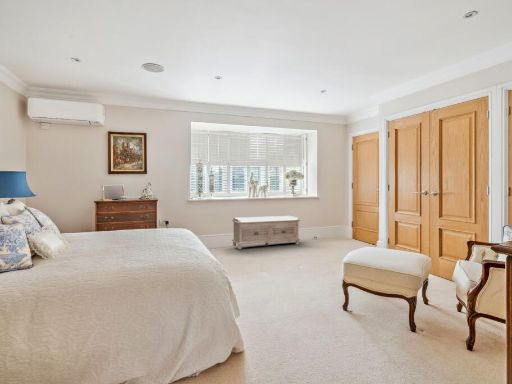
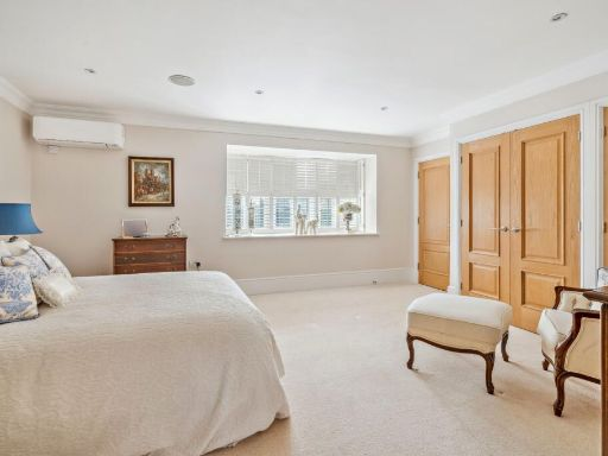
- bench (266, 231)
